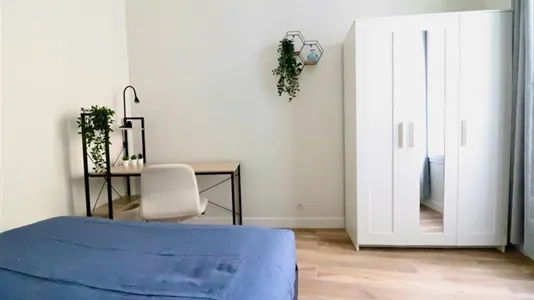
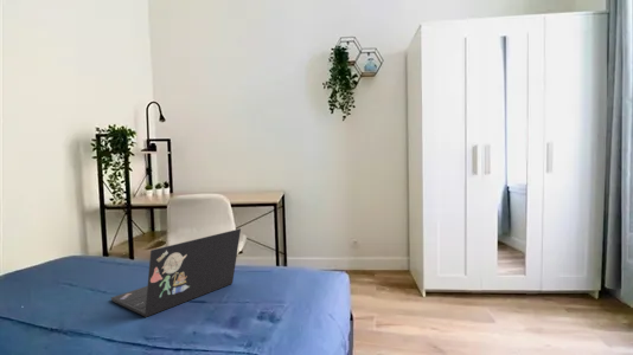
+ laptop (178, 263)
